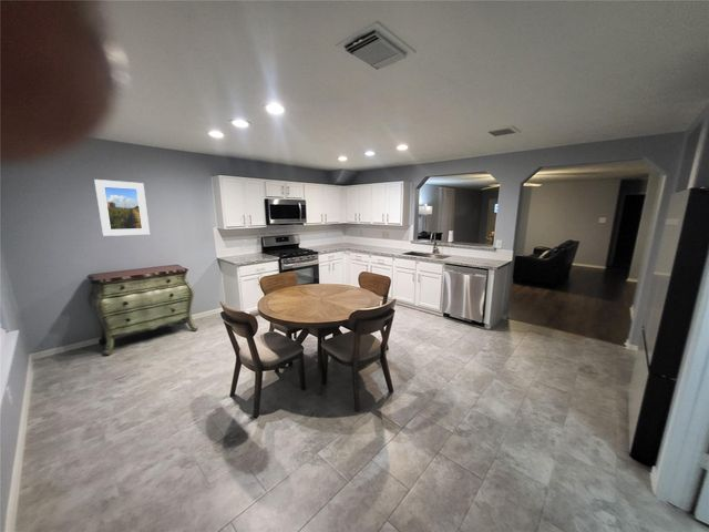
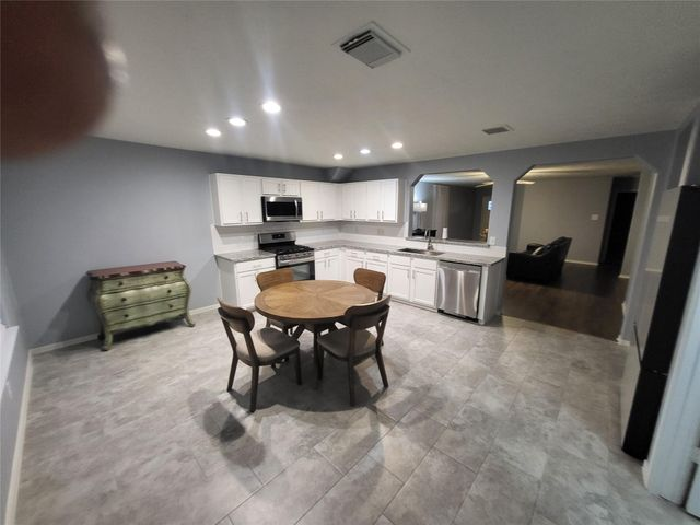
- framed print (123, 208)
